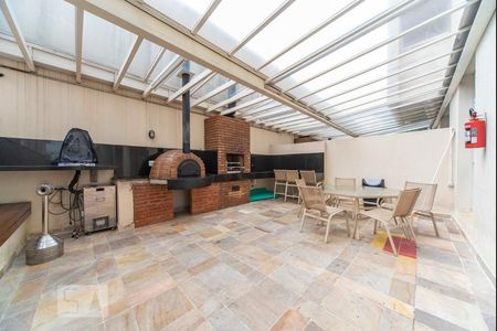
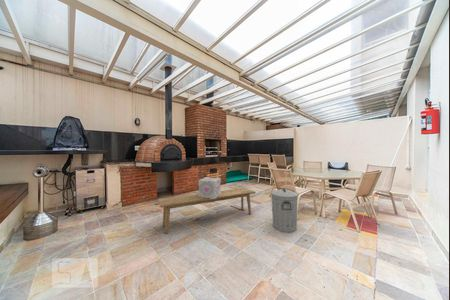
+ trash can (284, 207)
+ decorative cube (209, 187)
+ bench (208, 202)
